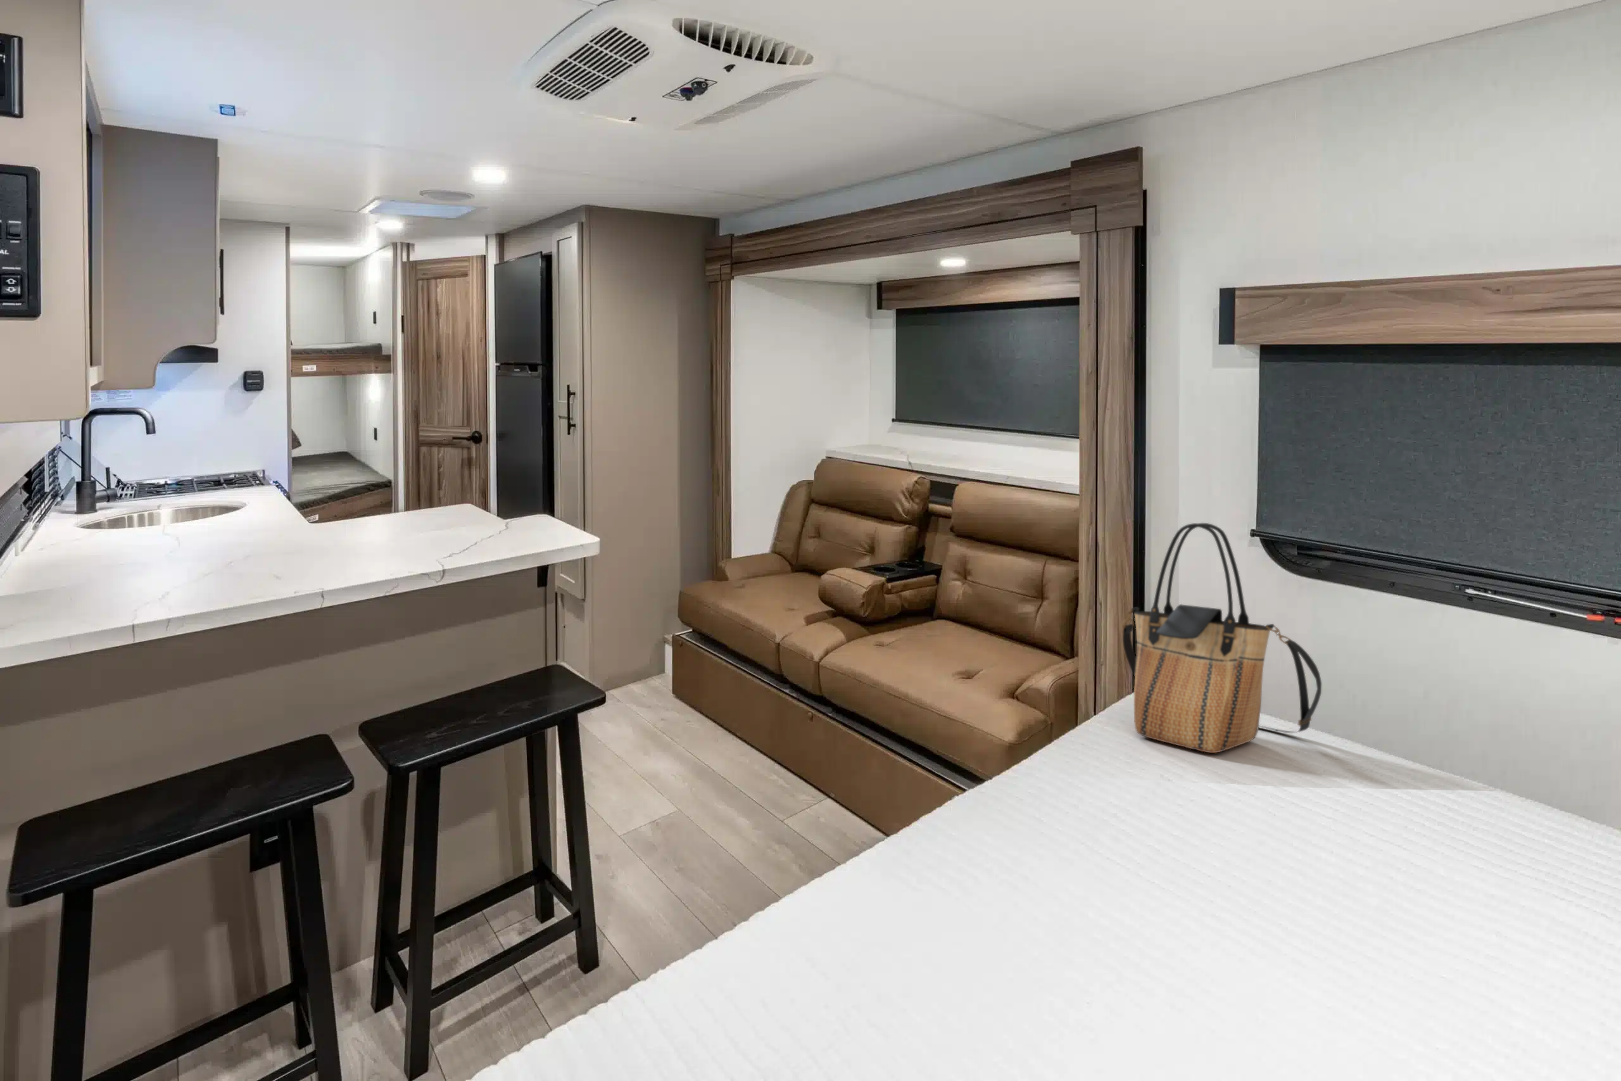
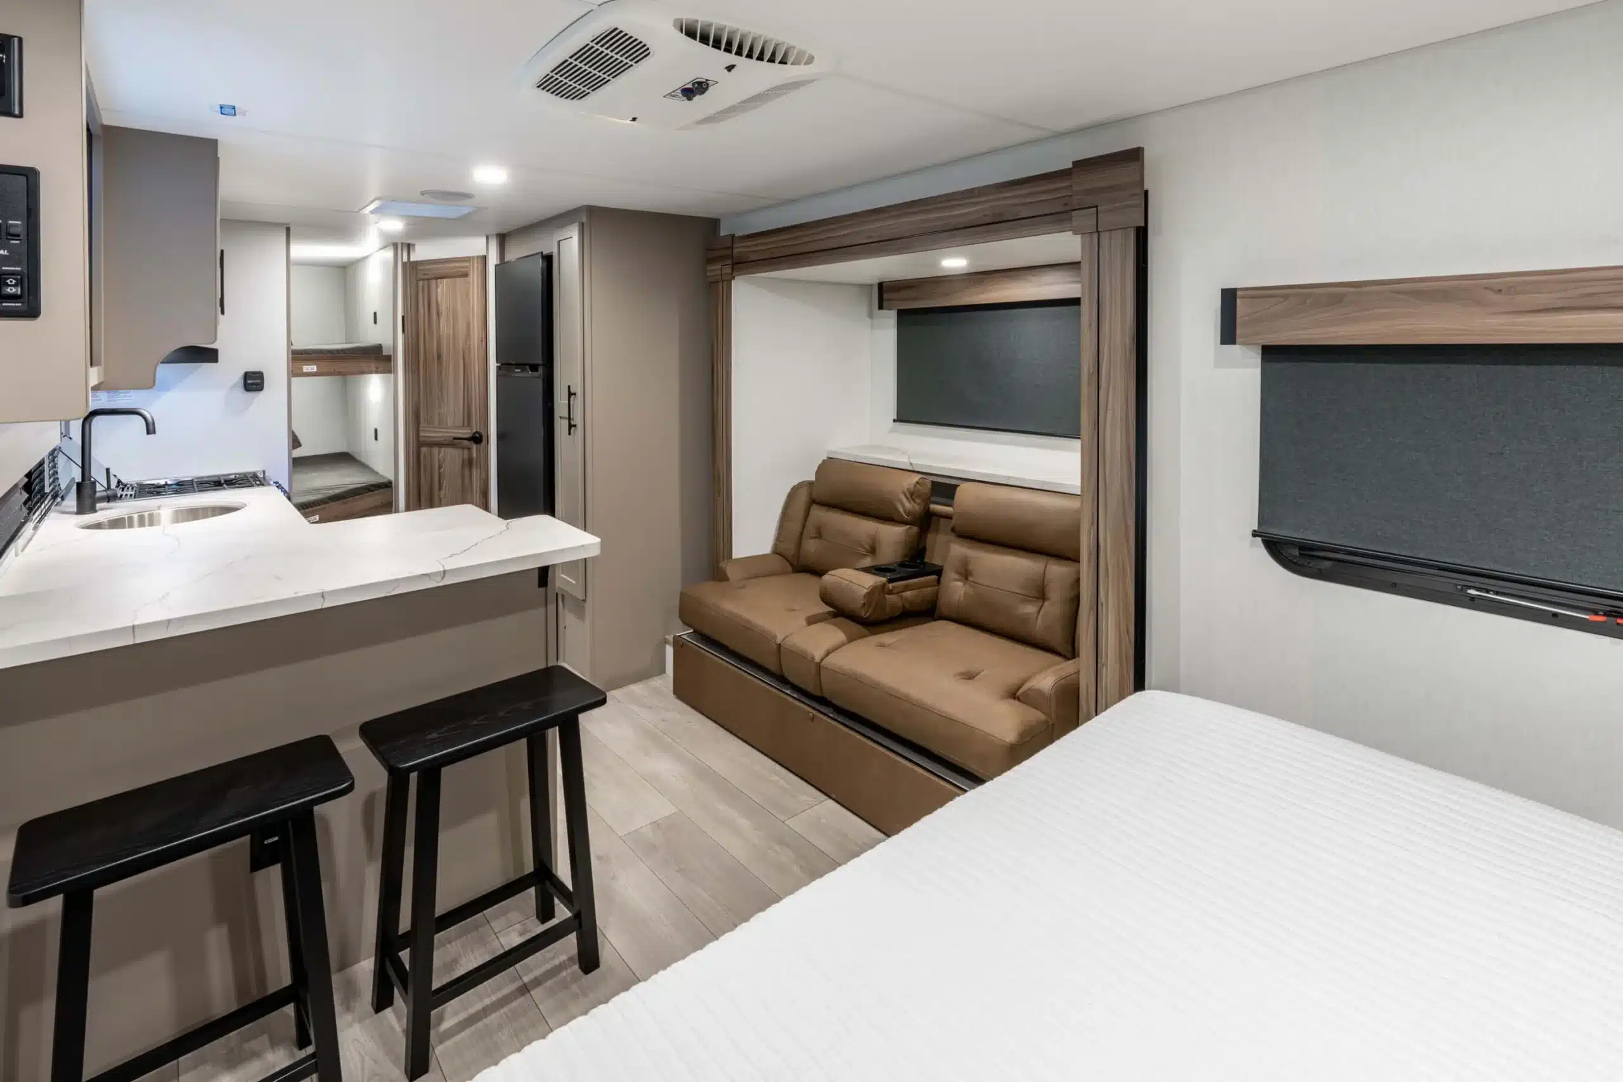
- tote bag (1218, 630)
